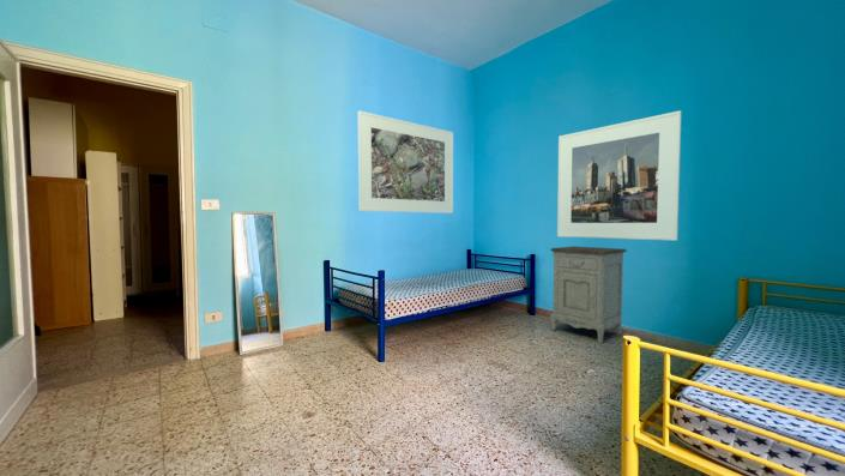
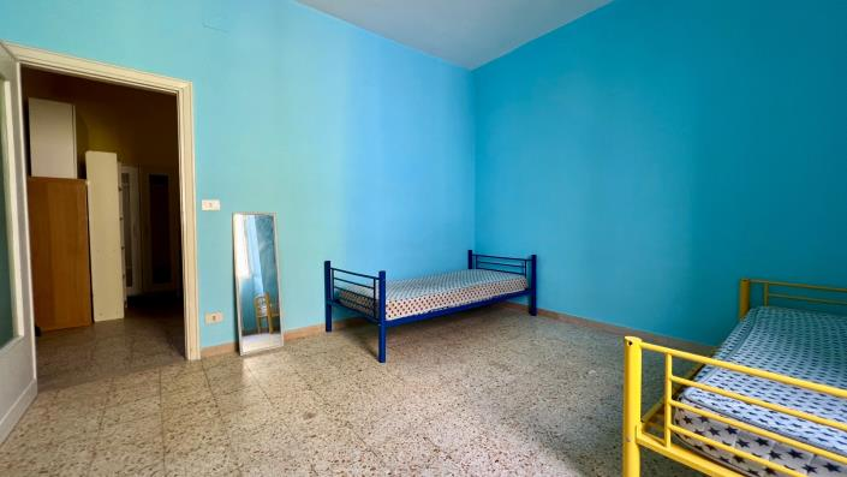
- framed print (610, 181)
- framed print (410, 167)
- nightstand (584, 290)
